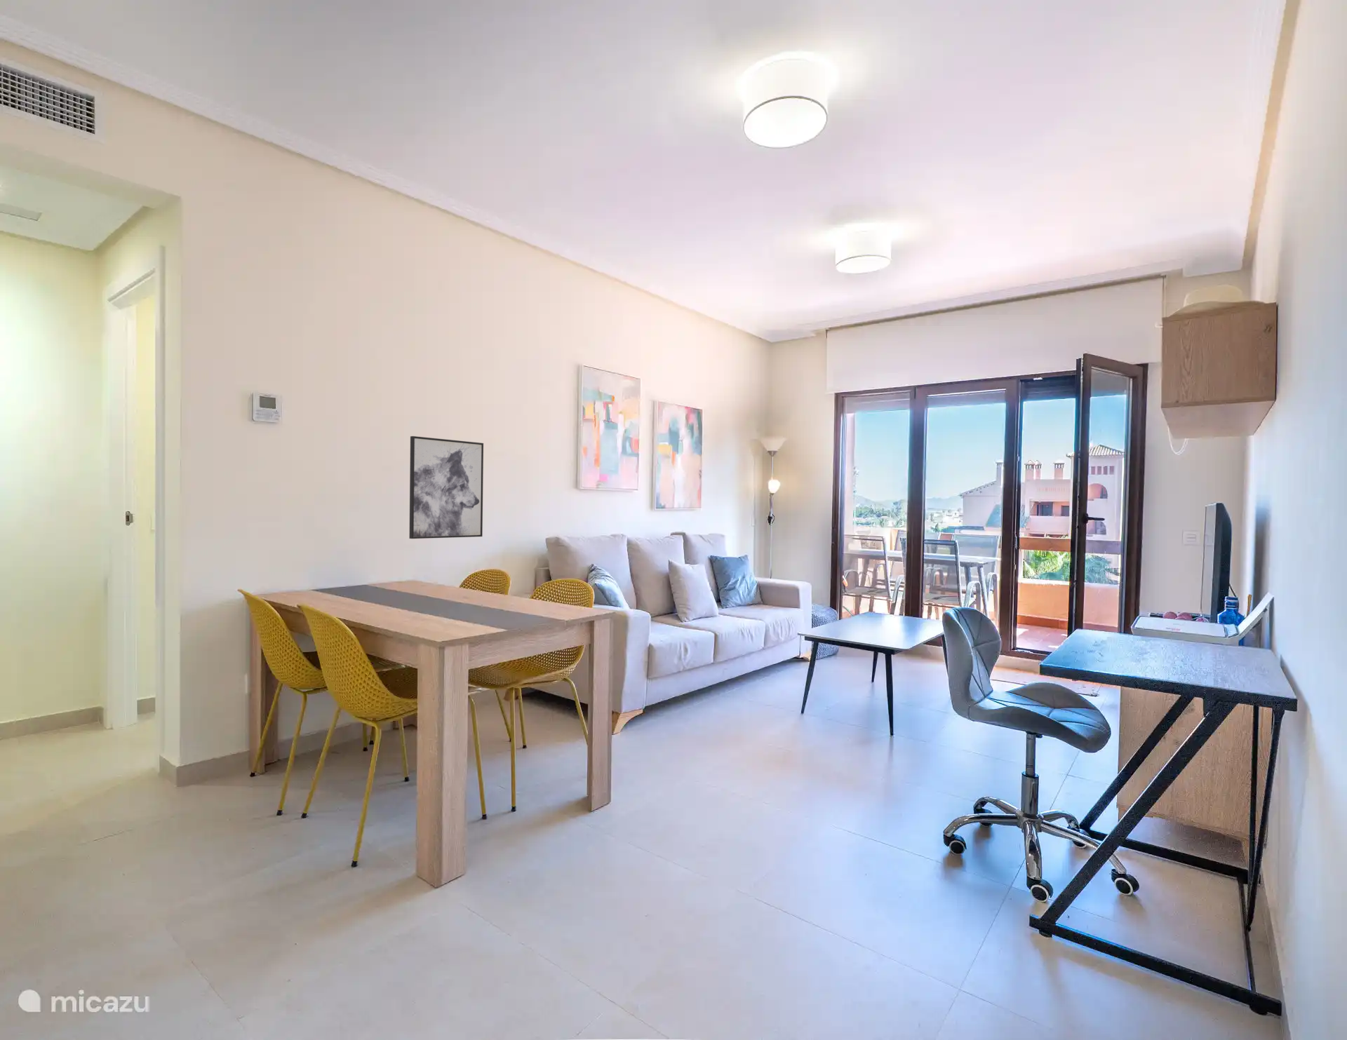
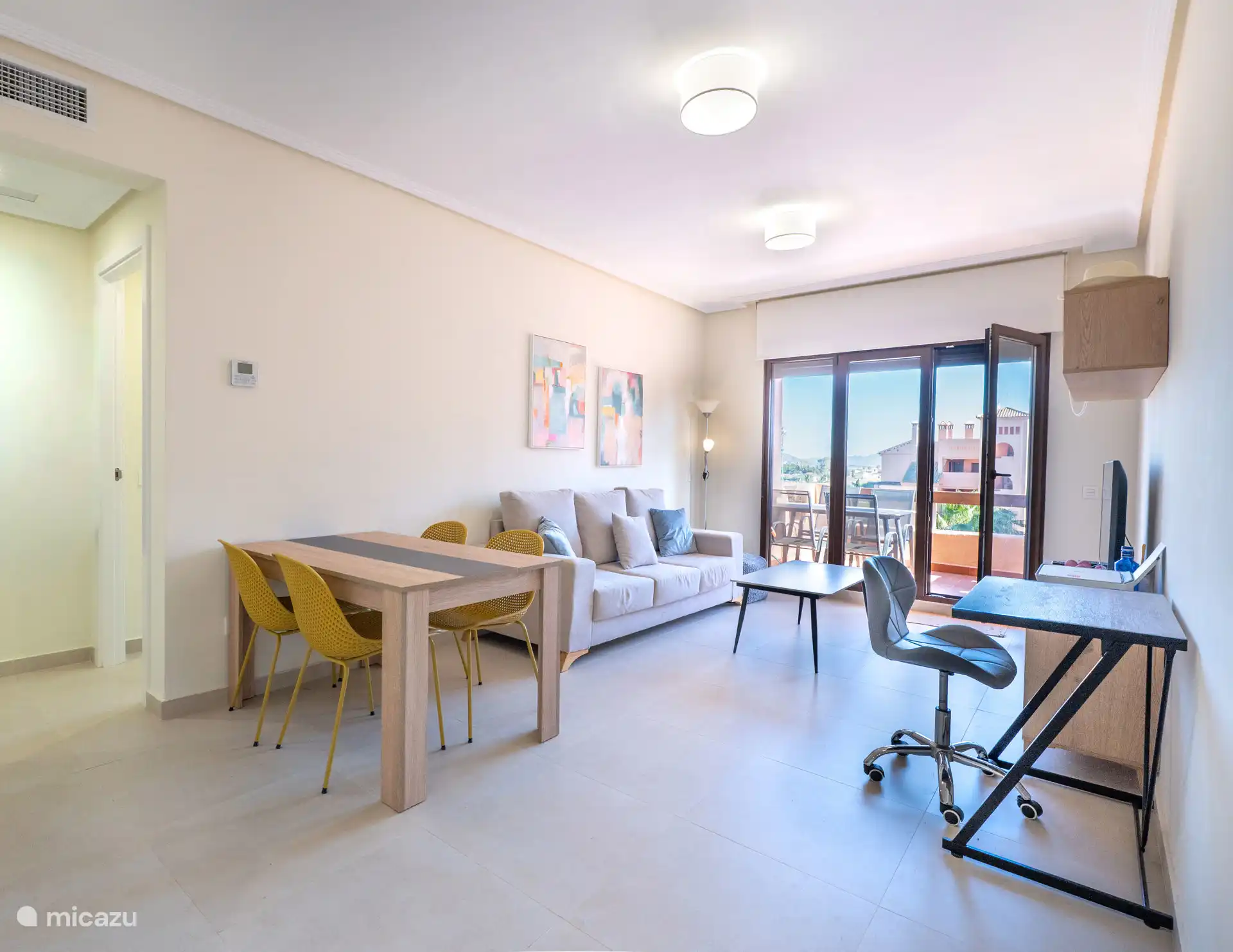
- wall art (448, 488)
